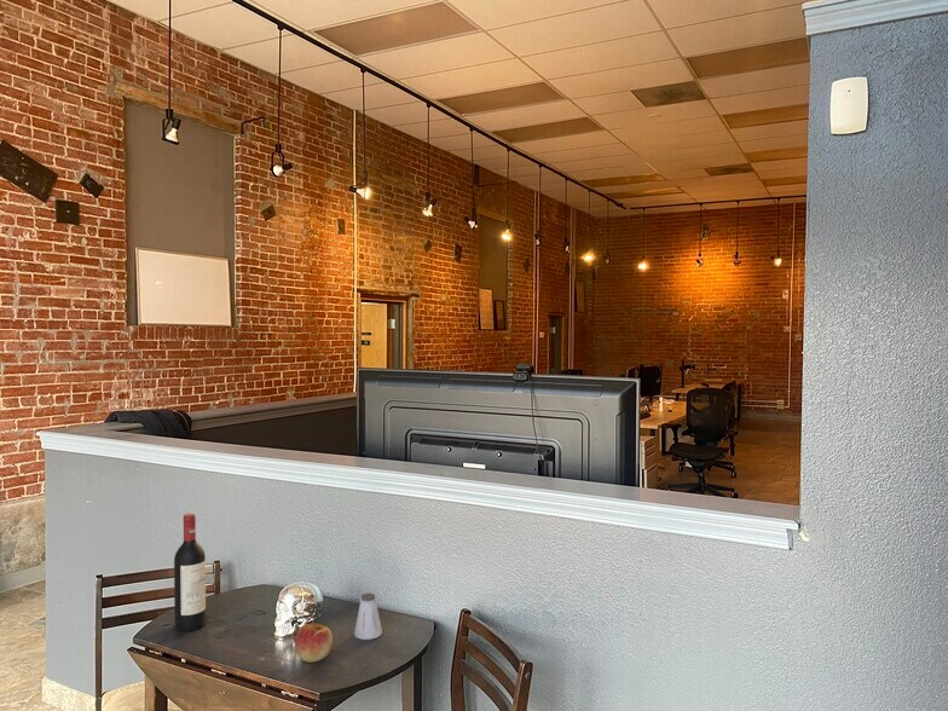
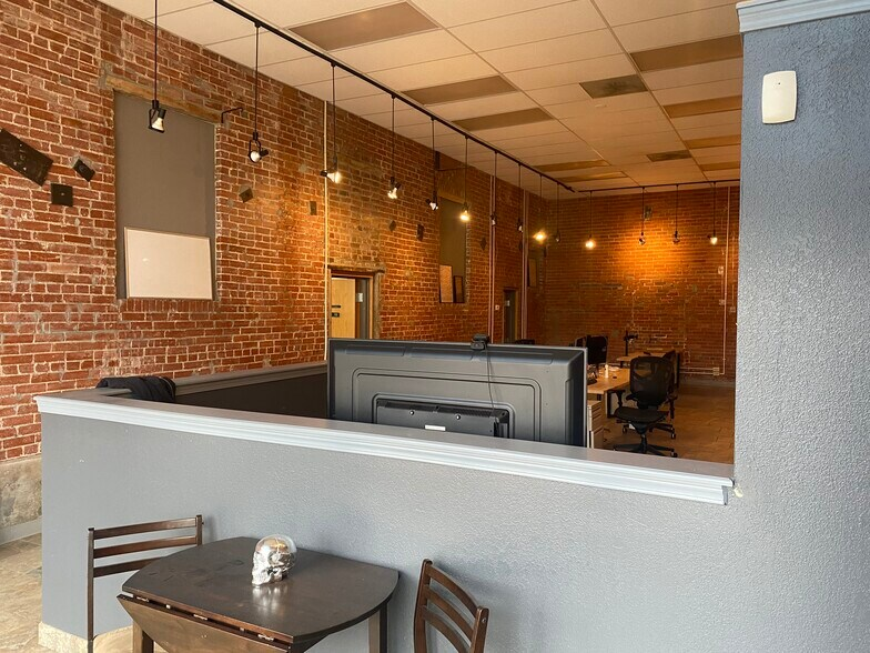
- saltshaker (368, 614)
- apple (313, 641)
- wine bottle (190, 571)
